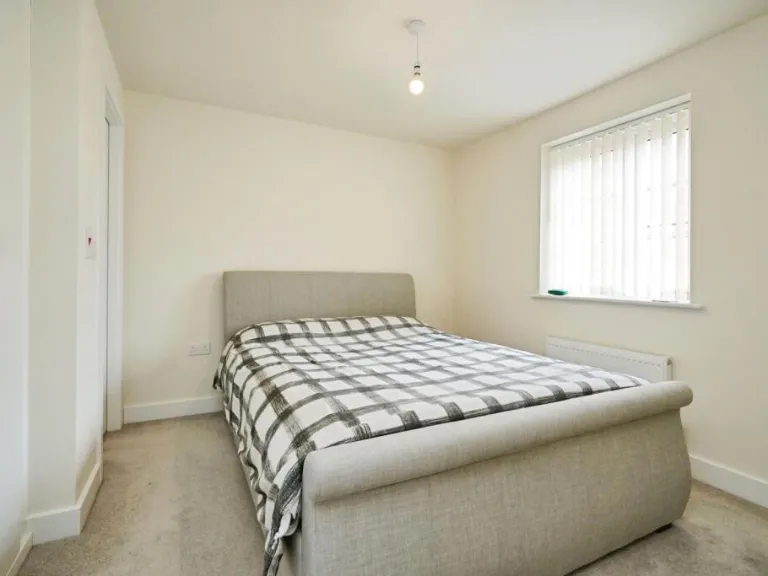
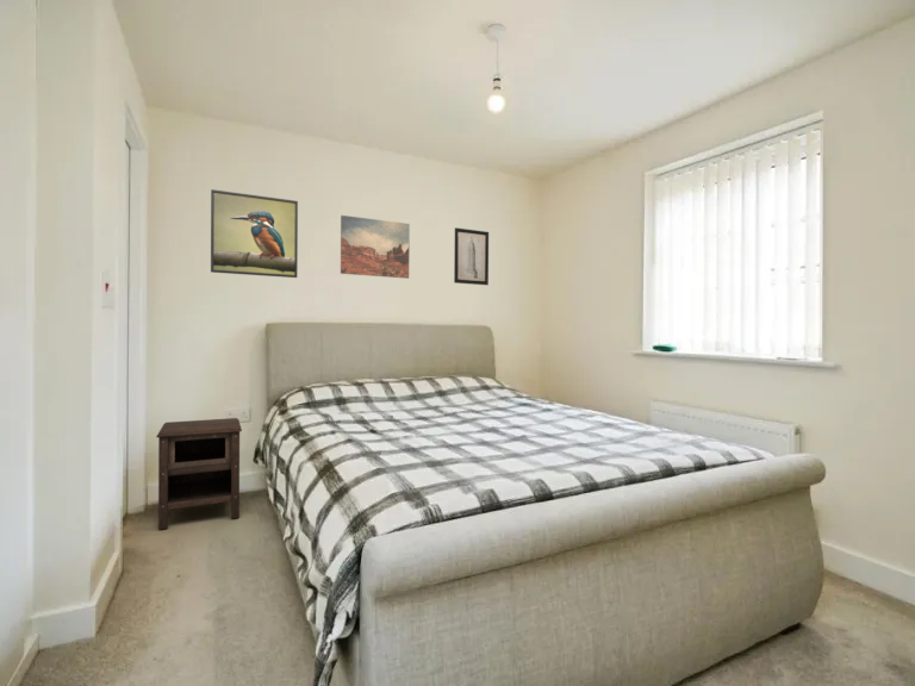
+ wall art (471, 256)
+ wall art (375, 248)
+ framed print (255, 235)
+ nightstand (201, 468)
